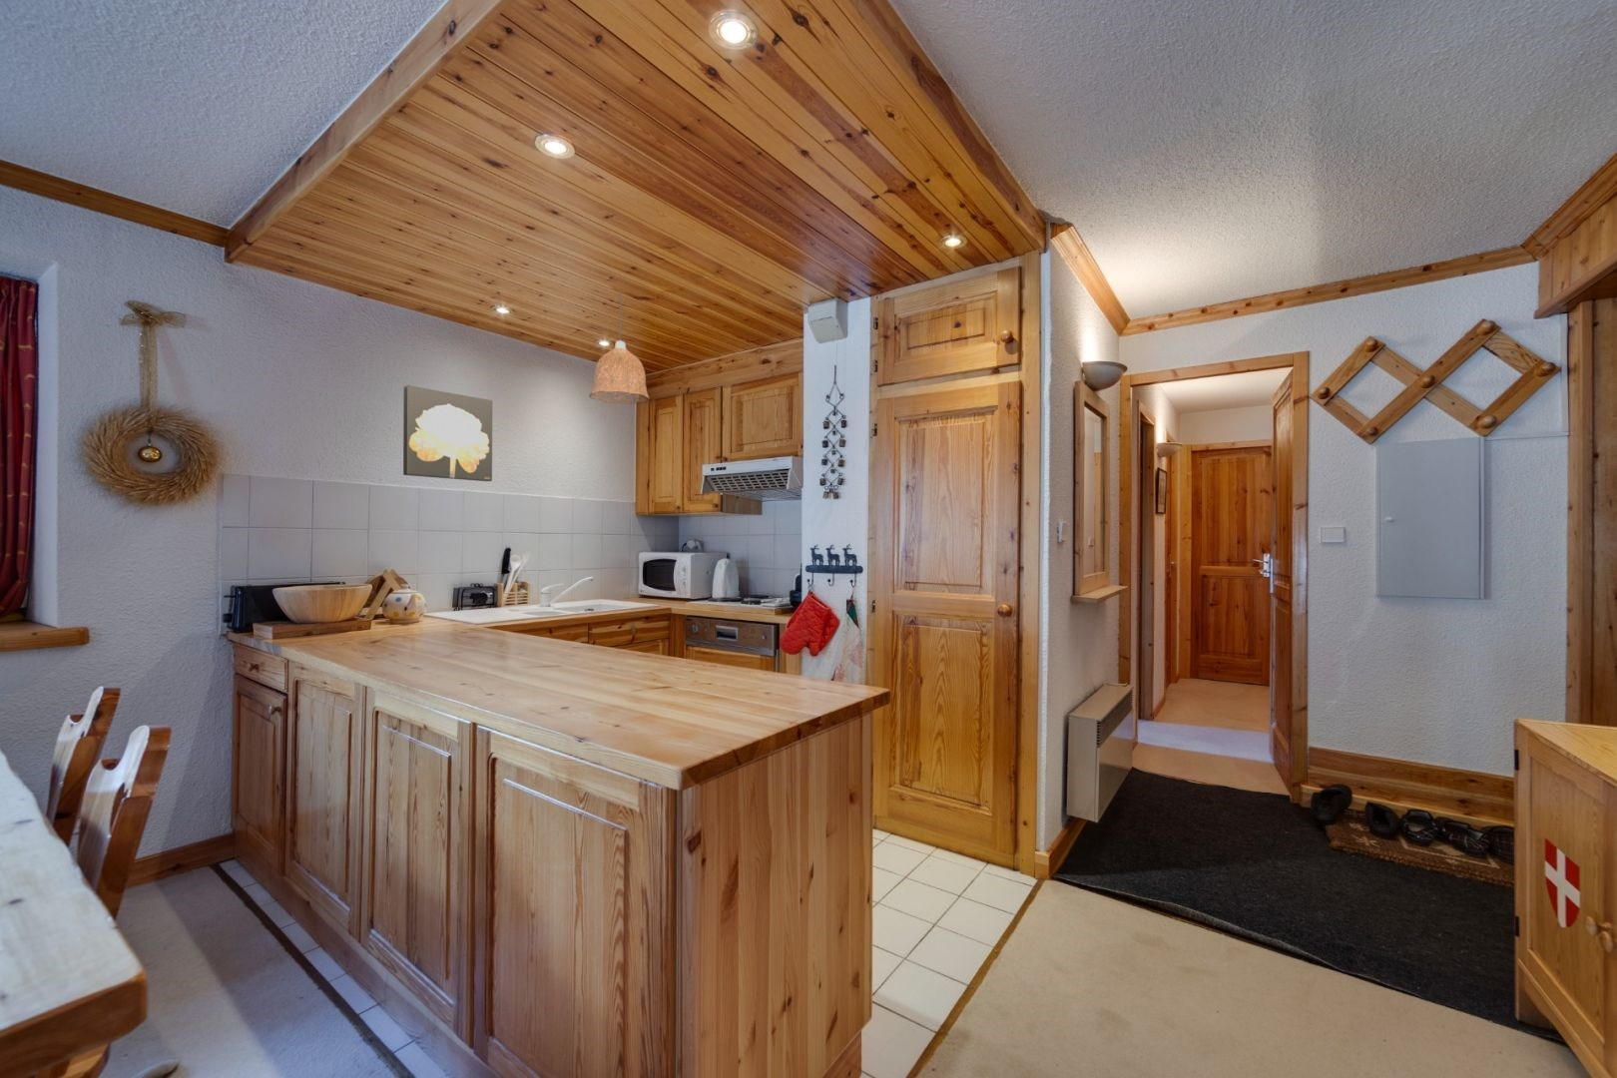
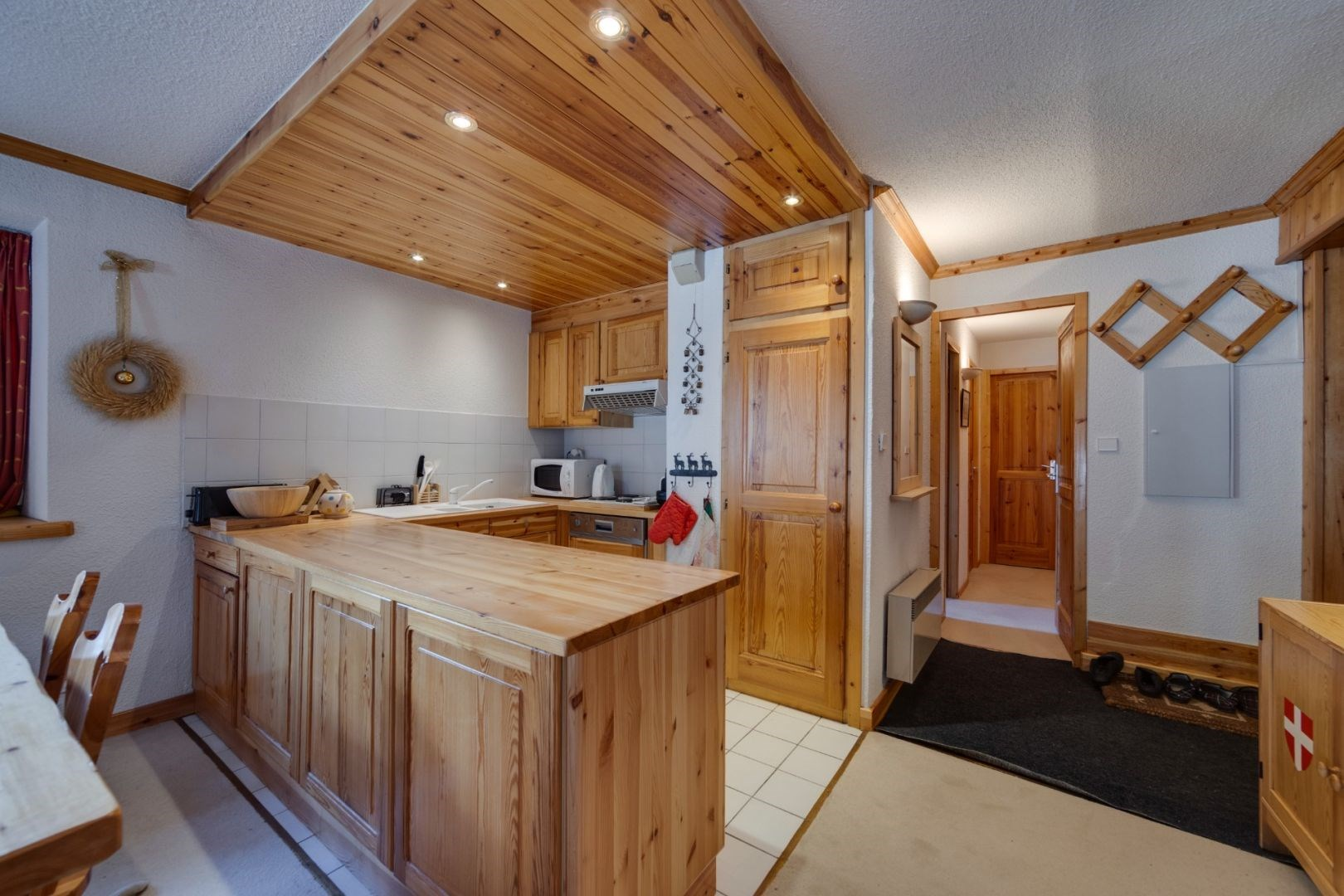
- pendant lamp (620, 344)
- wall art (449, 436)
